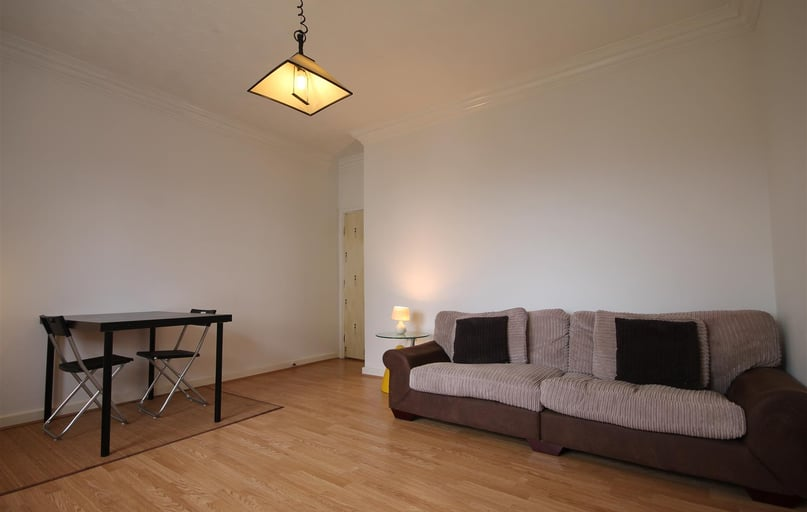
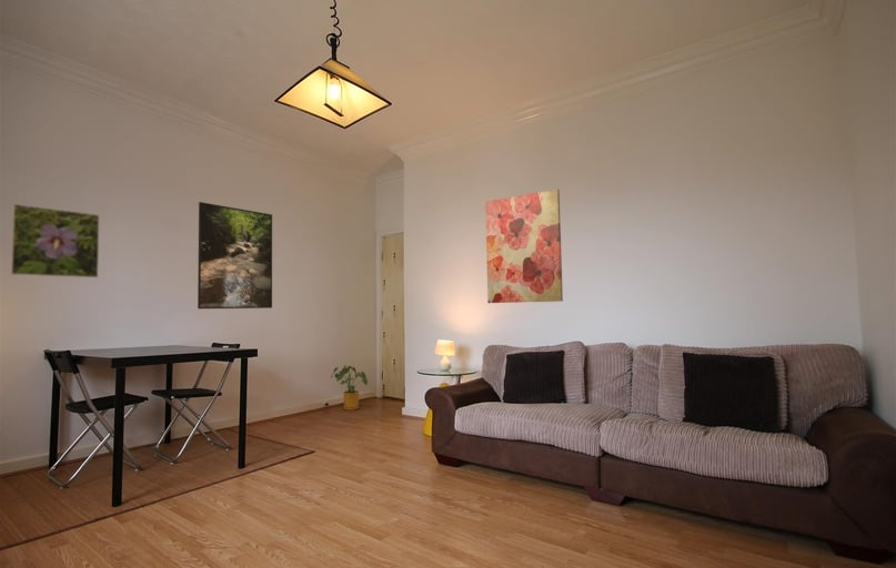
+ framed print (238, 257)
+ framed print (57, 242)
+ wall art (522, 248)
+ house plant (349, 387)
